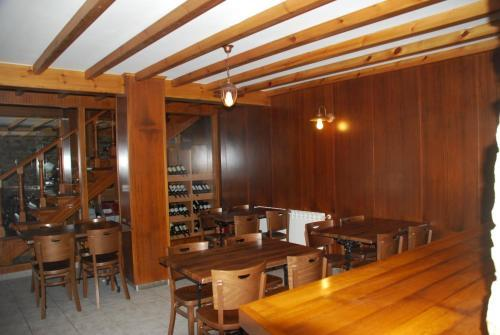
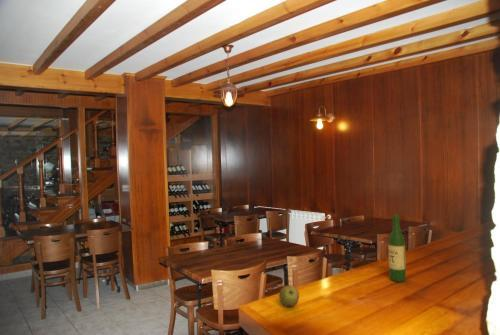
+ wine bottle (396, 247)
+ apple (289, 296)
